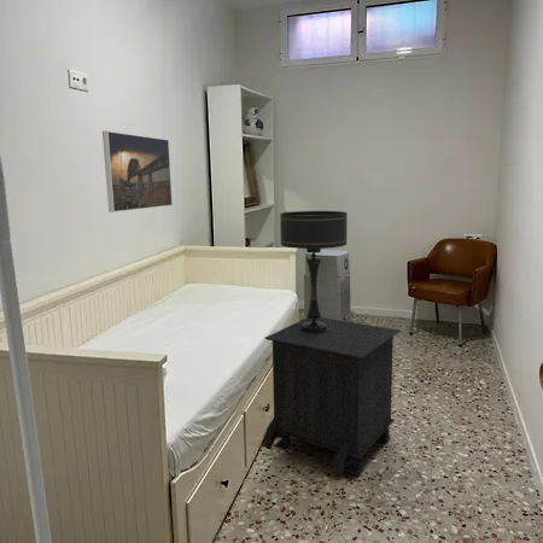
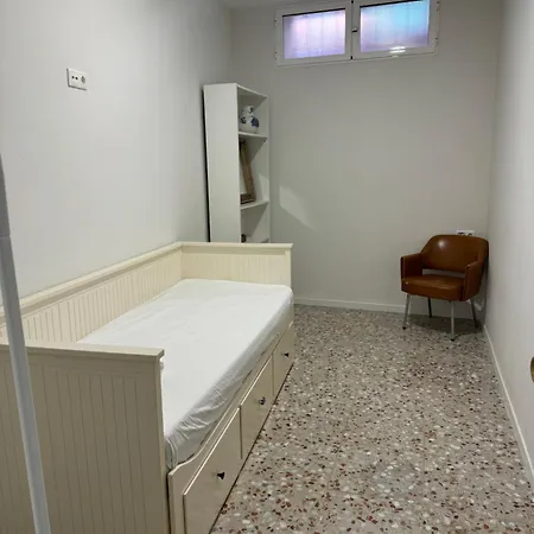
- table lamp (314, 272)
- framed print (141, 173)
- nightstand (331, 389)
- air purifier (327, 287)
